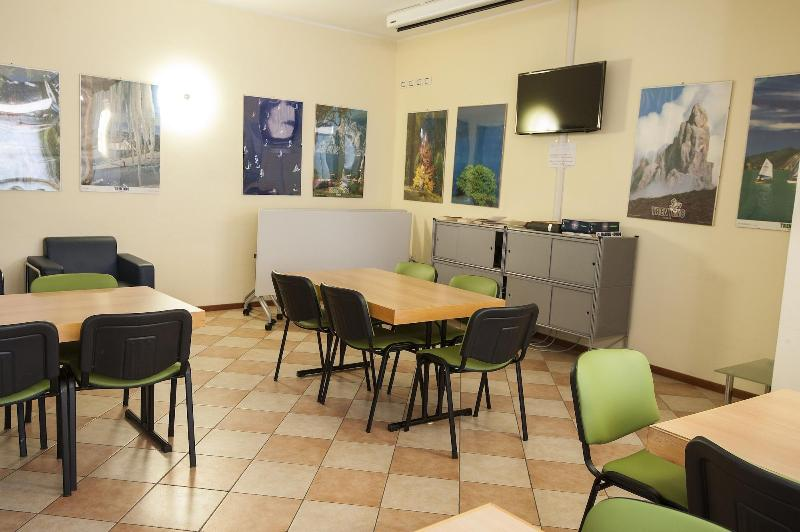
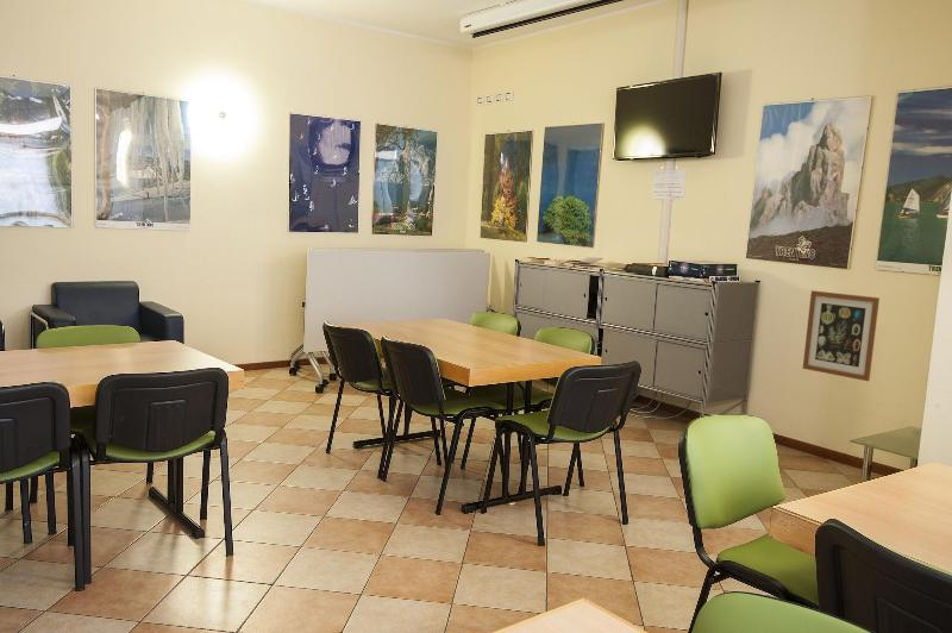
+ wall art (839, 334)
